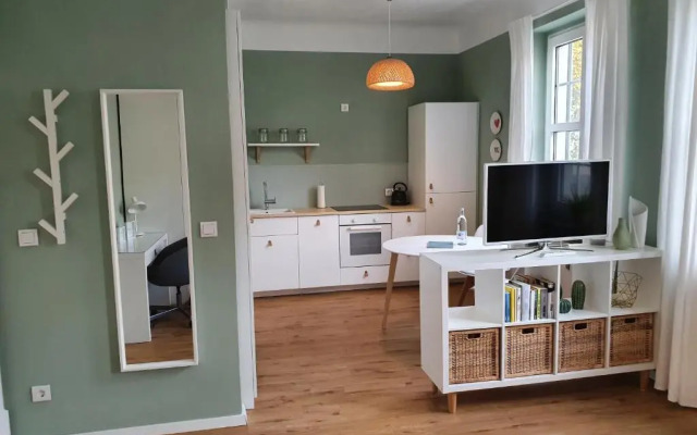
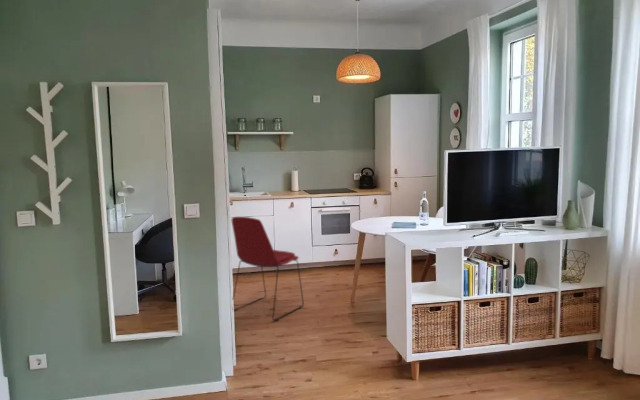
+ chair (265, 262)
